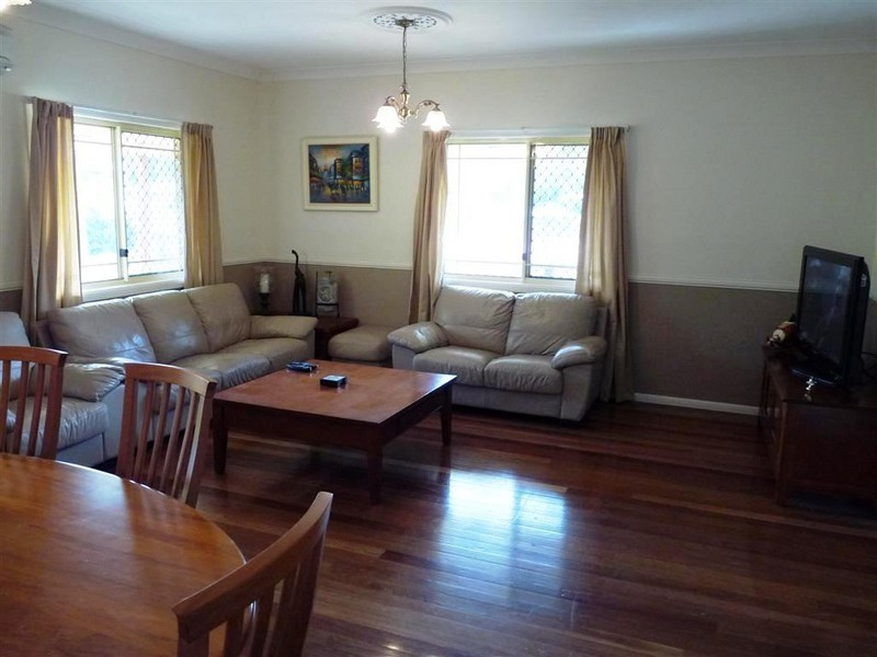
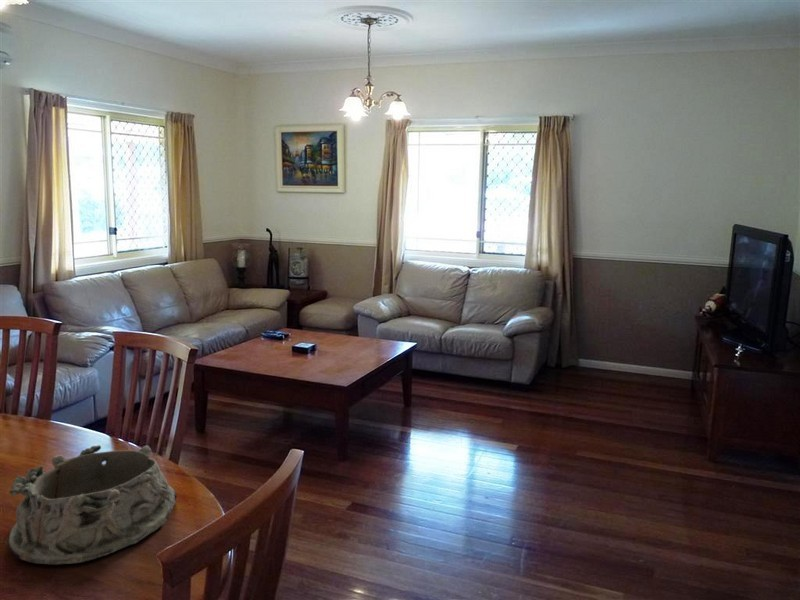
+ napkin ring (94, 493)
